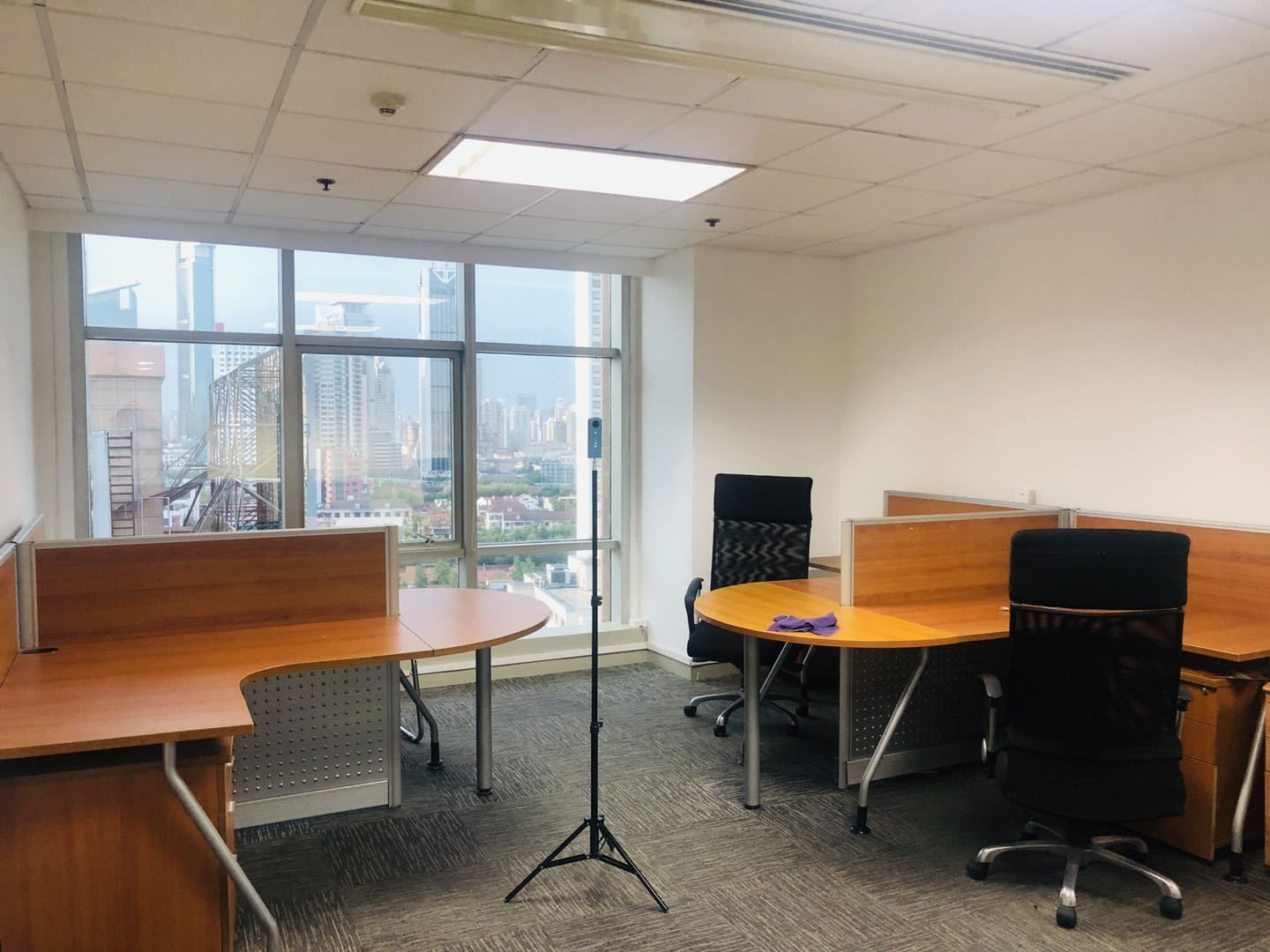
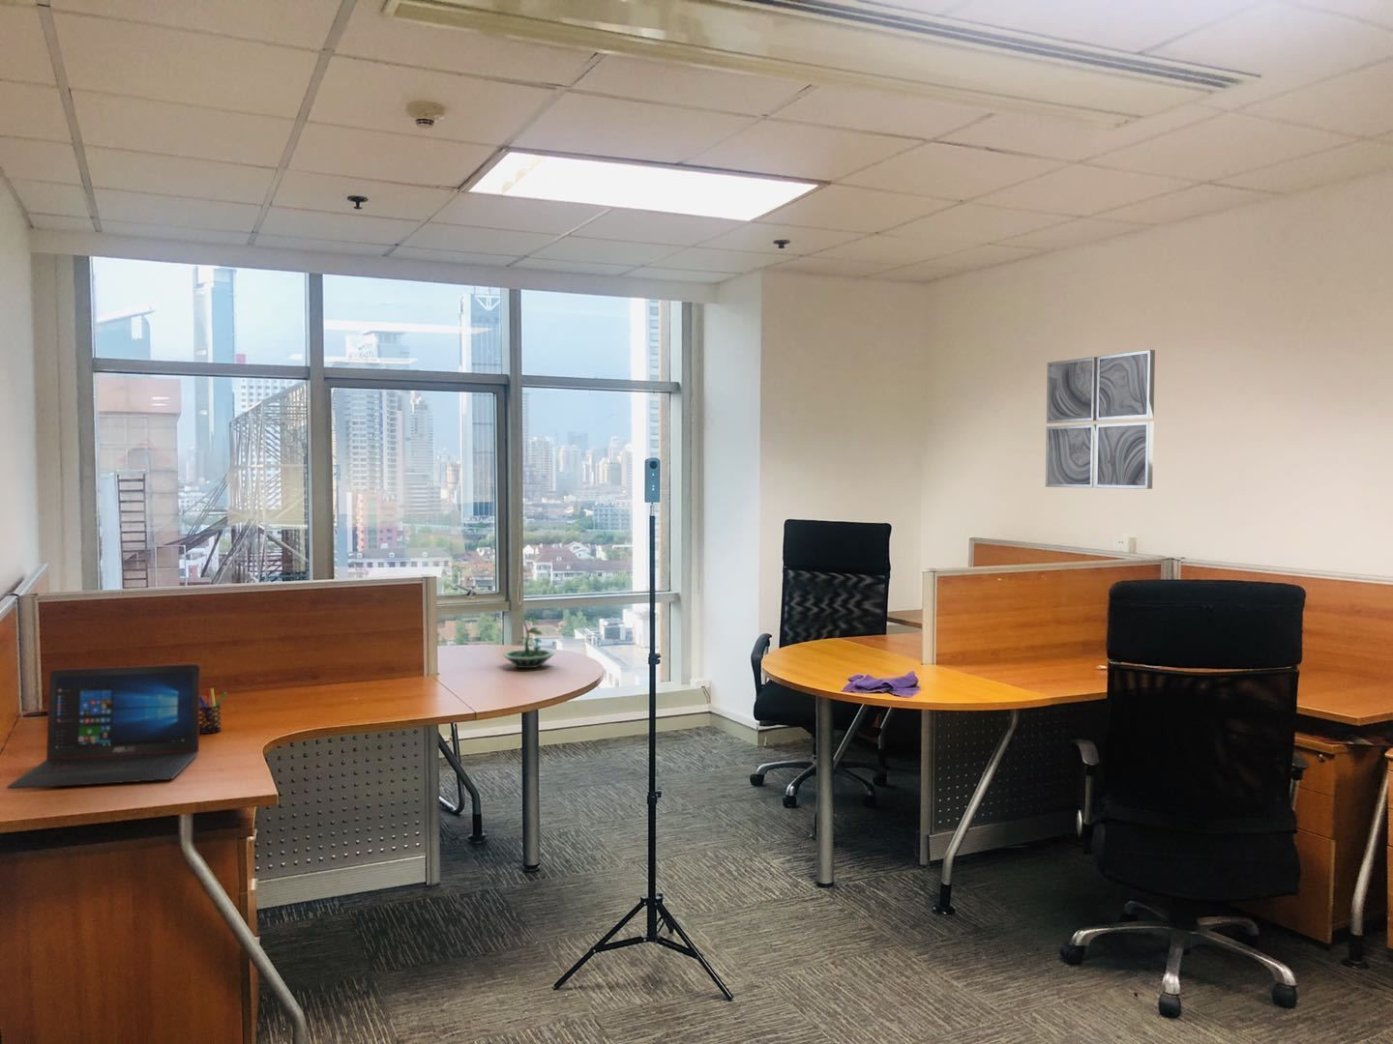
+ laptop (109, 723)
+ wall art (1097, 424)
+ pen holder (211, 708)
+ terrarium (526, 626)
